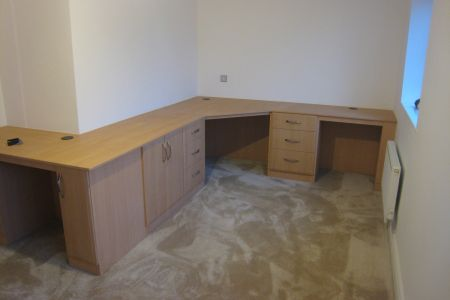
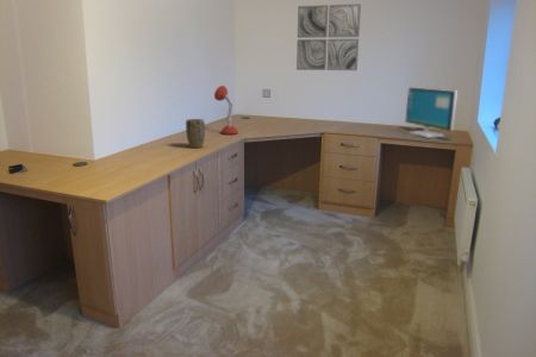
+ desk lamp (229, 109)
+ plant pot (195, 133)
+ wall art (328, 39)
+ computer monitor (428, 112)
